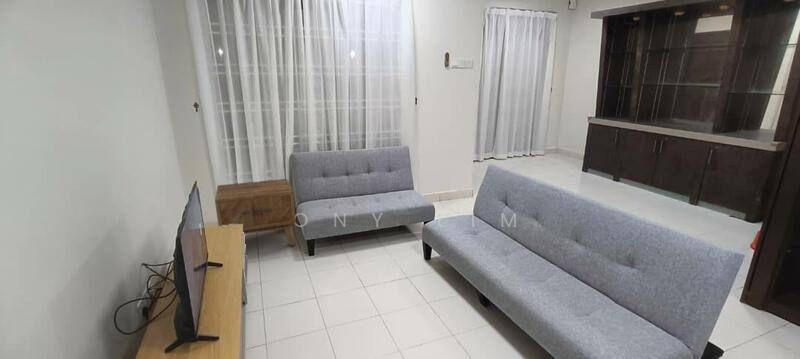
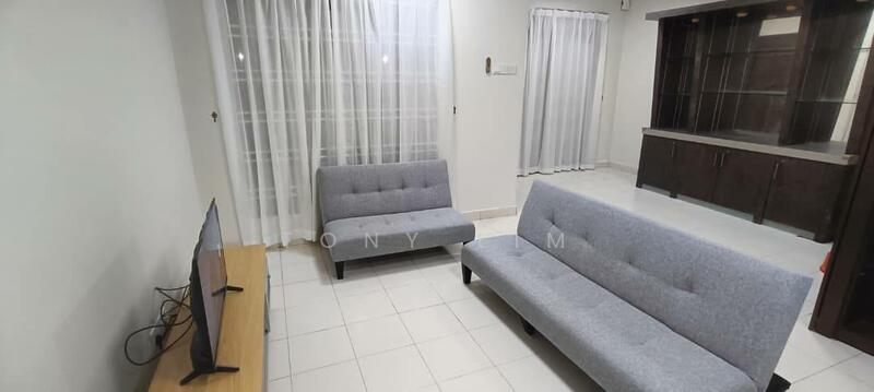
- side table (257, 215)
